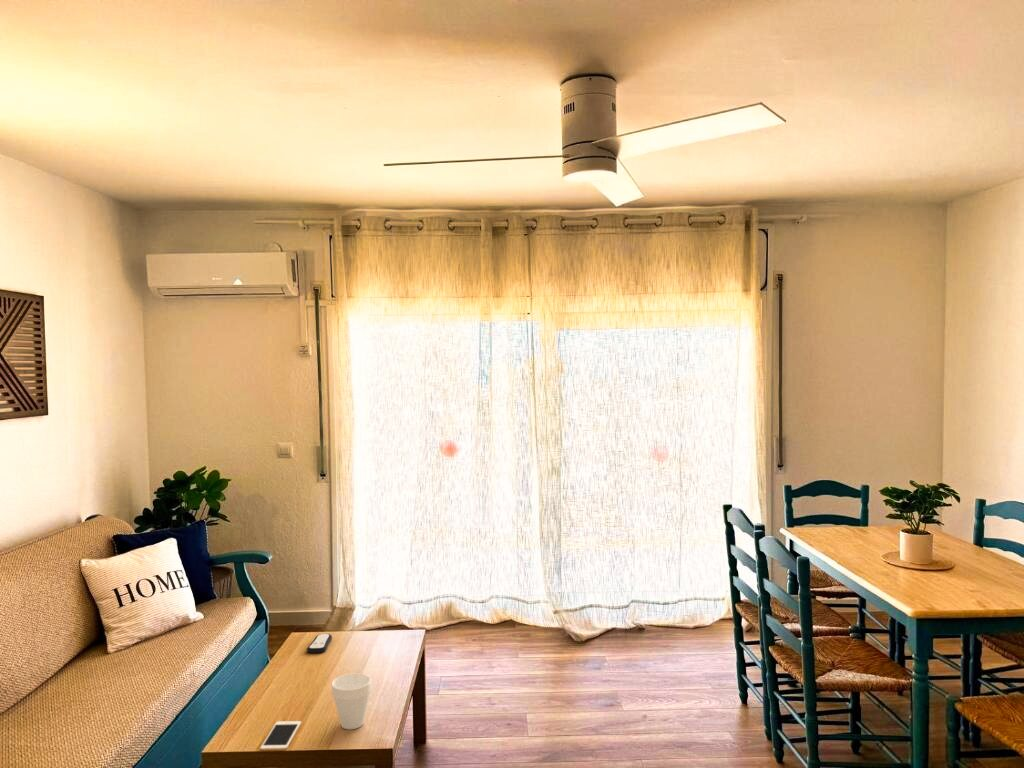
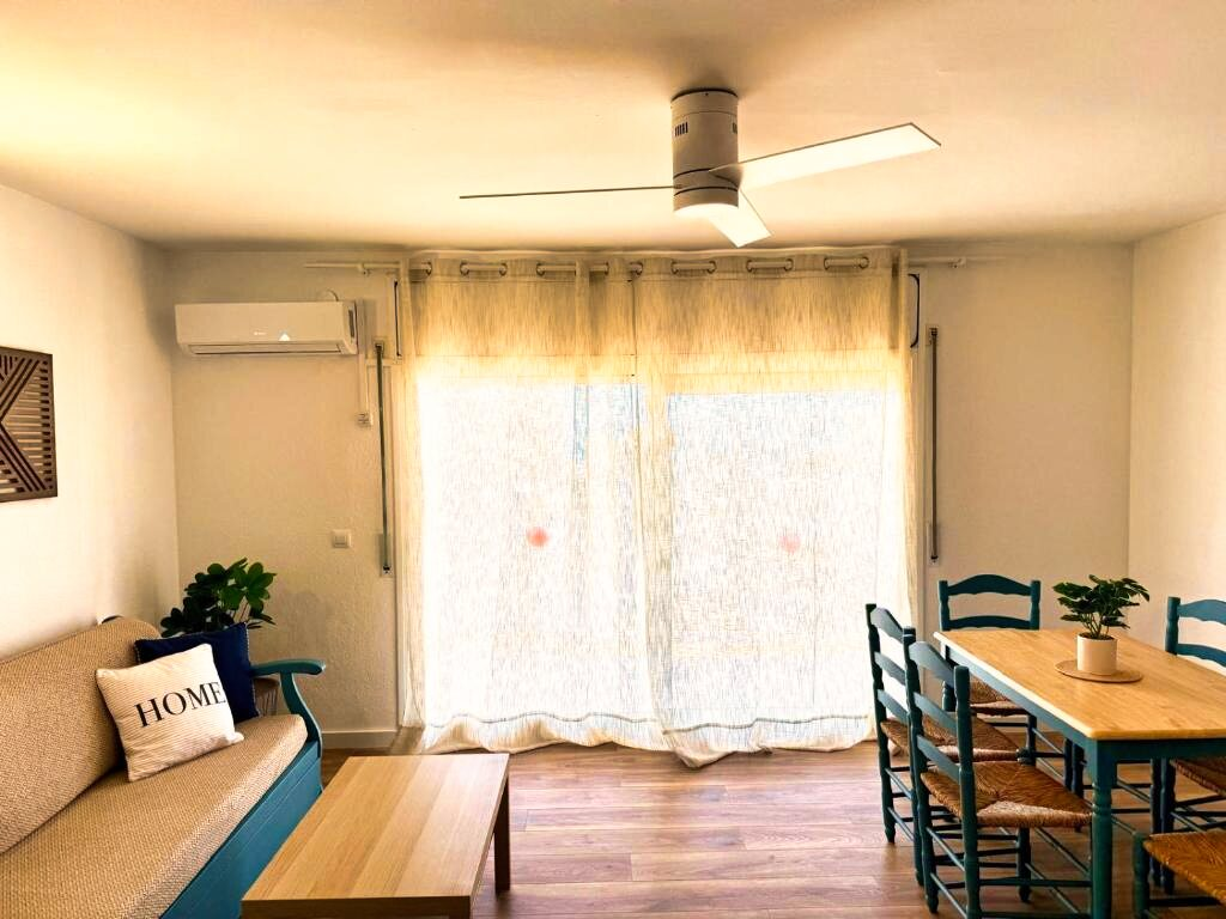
- cell phone (281, 735)
- remote control (320, 642)
- cup (352, 702)
